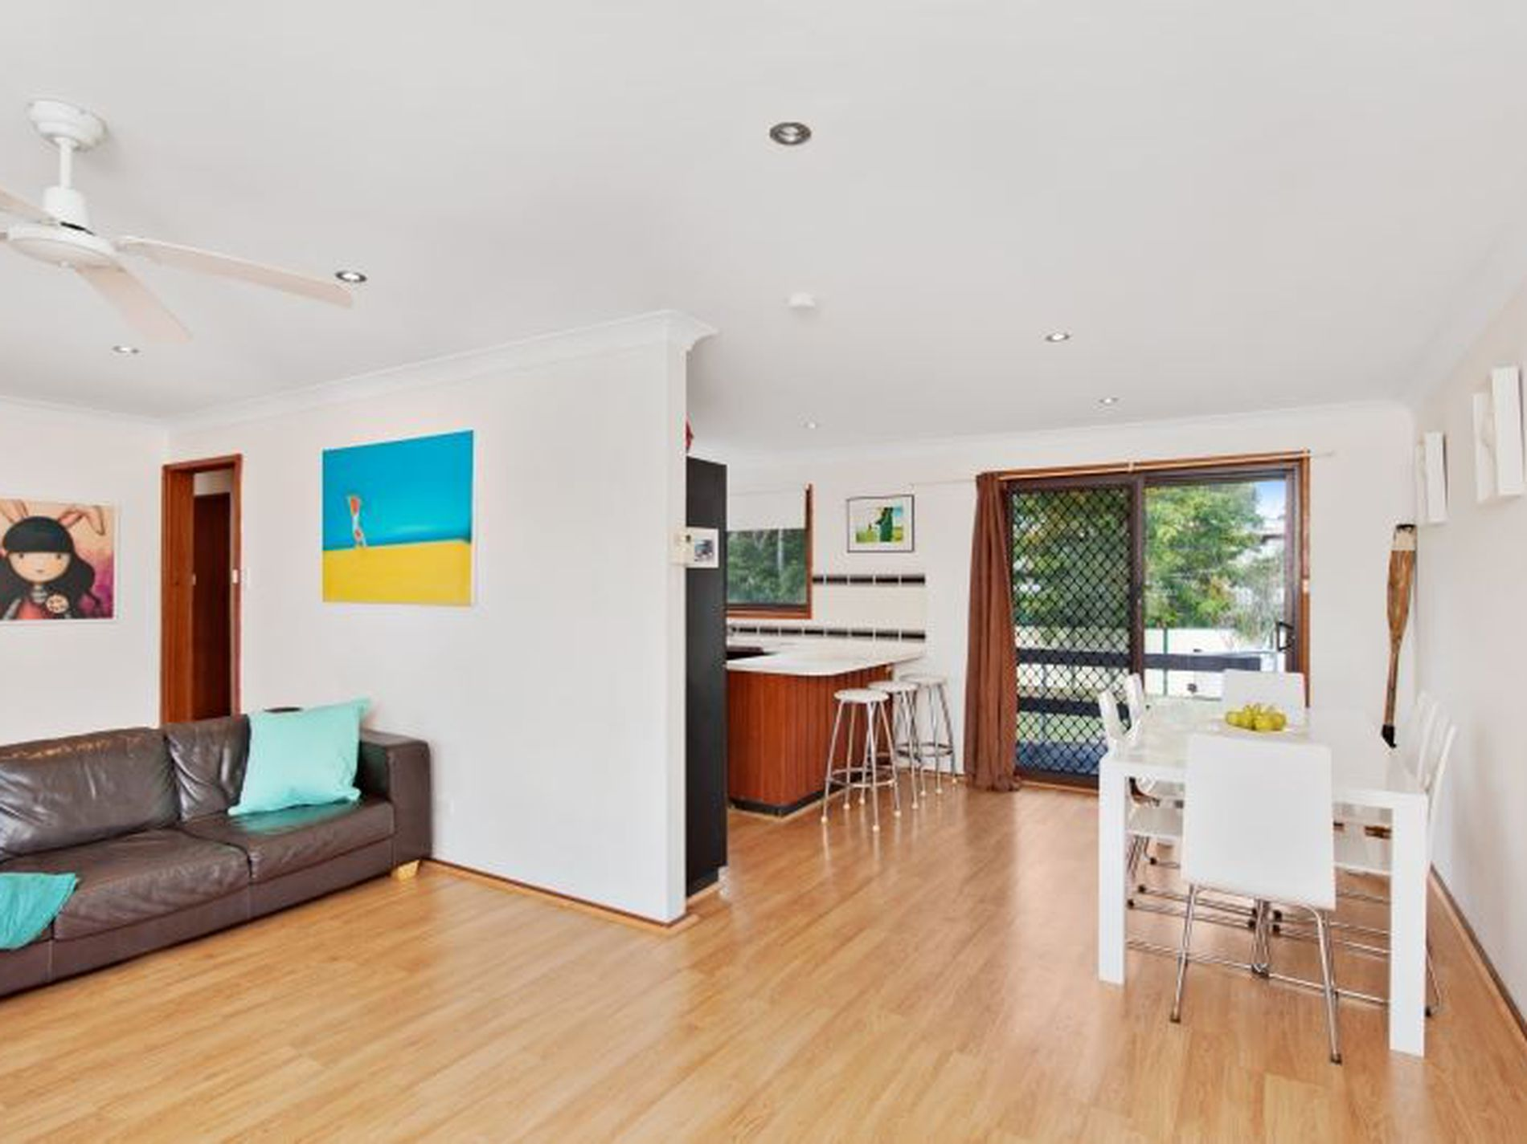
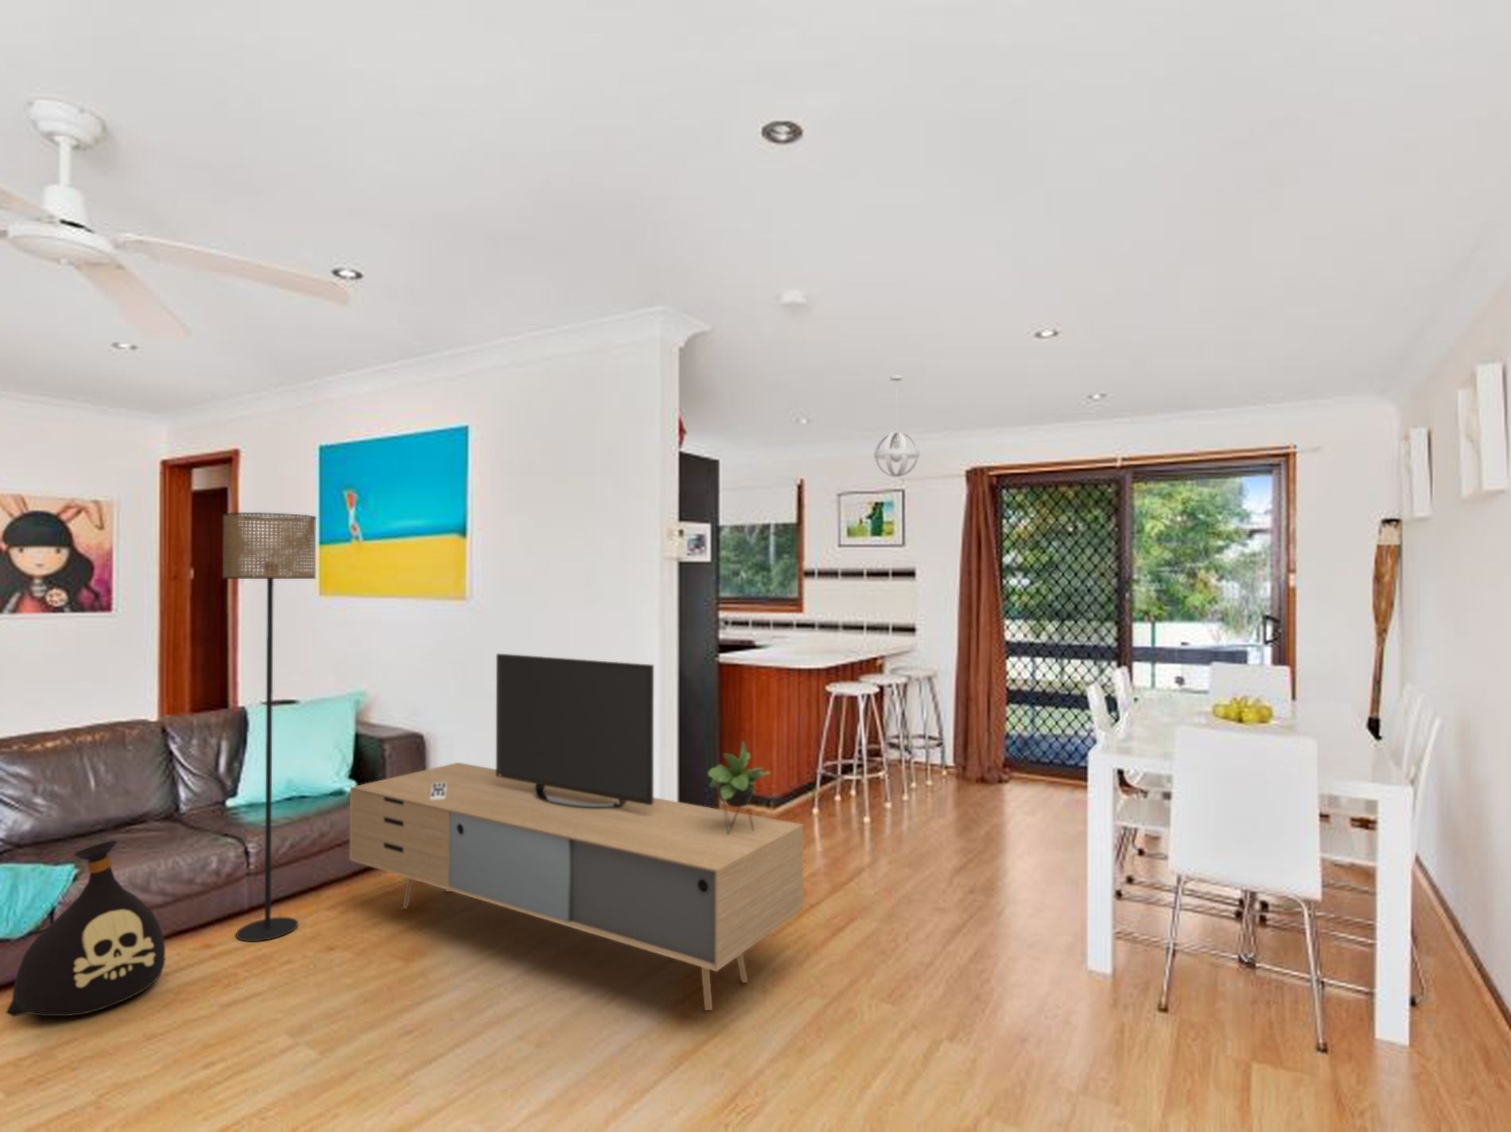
+ pendant light (896, 427)
+ media console (562, 799)
+ floor lamp (269, 722)
+ bag (96, 920)
